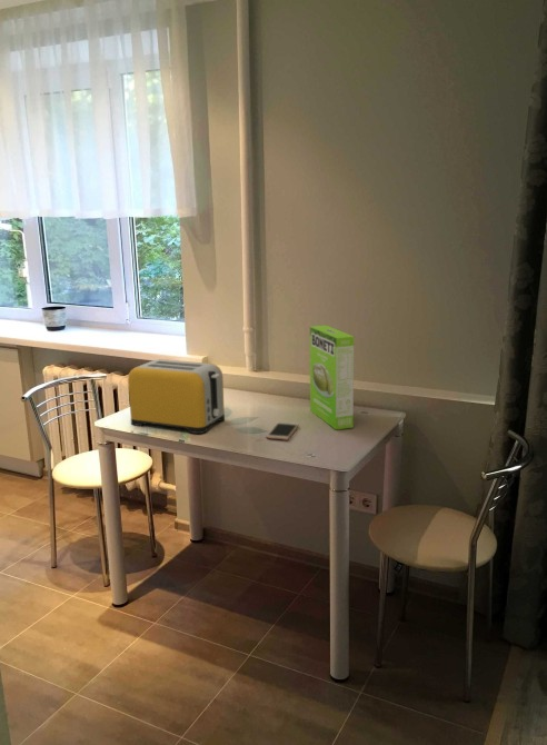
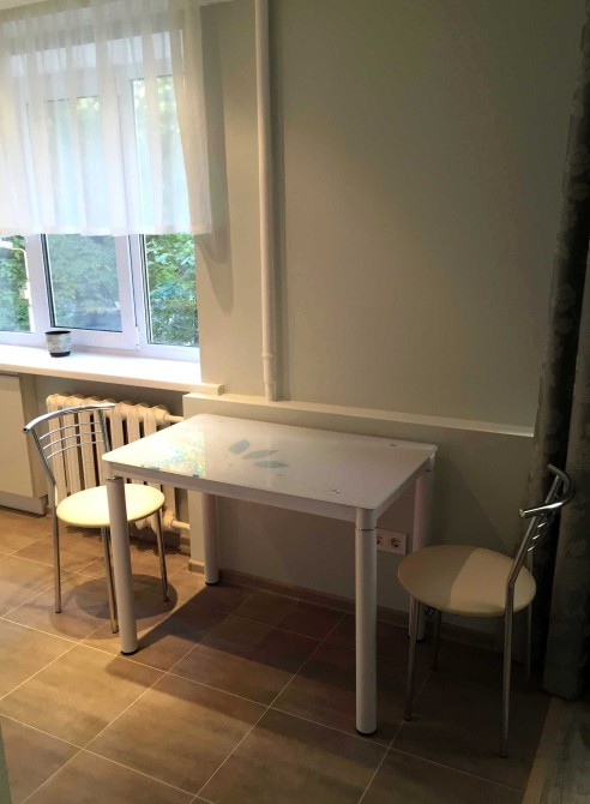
- smartphone (282, 430)
- toaster (179, 394)
- cake mix box (330, 375)
